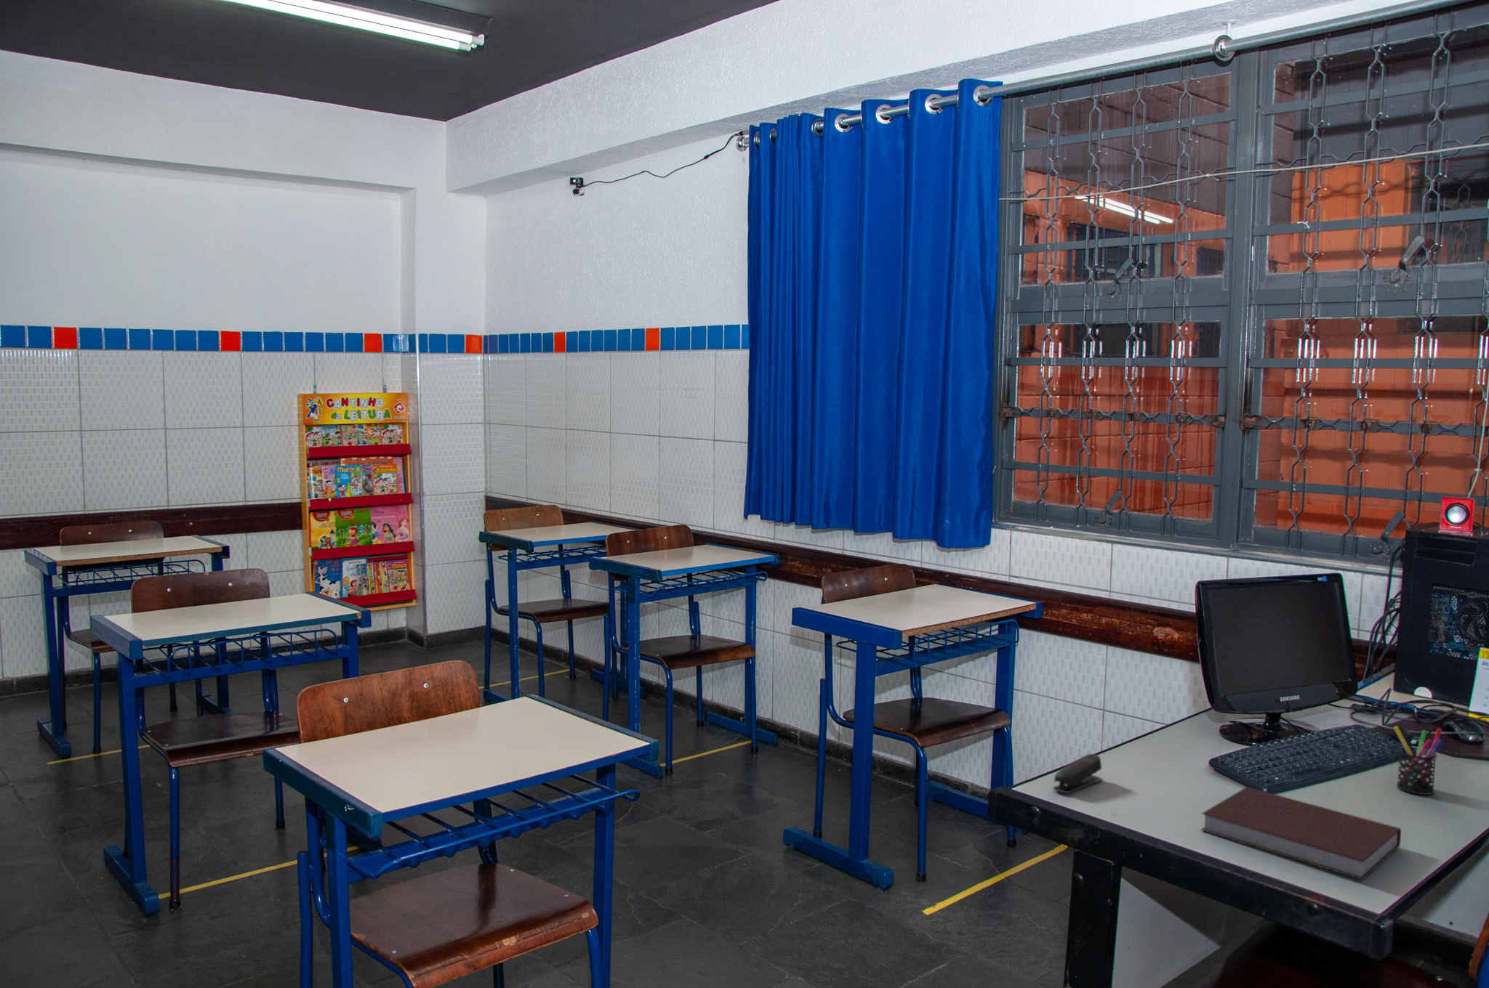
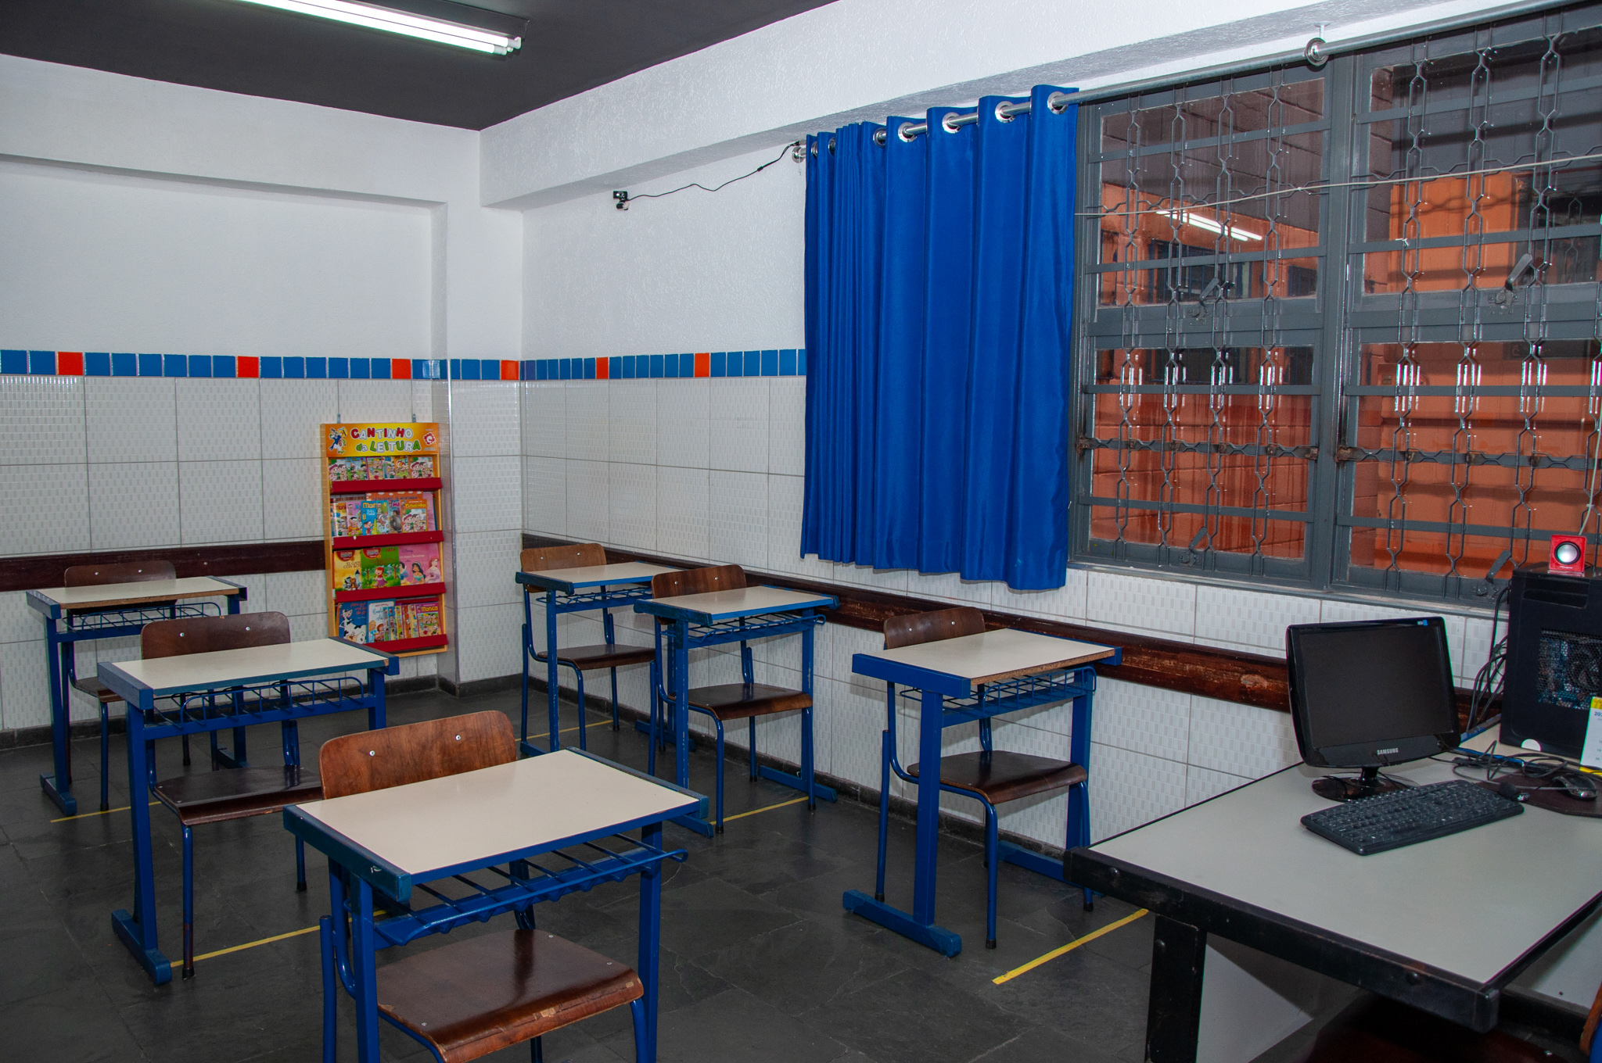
- pen holder (1420, 756)
- notebook (1299, 829)
- stapler (1079, 772)
